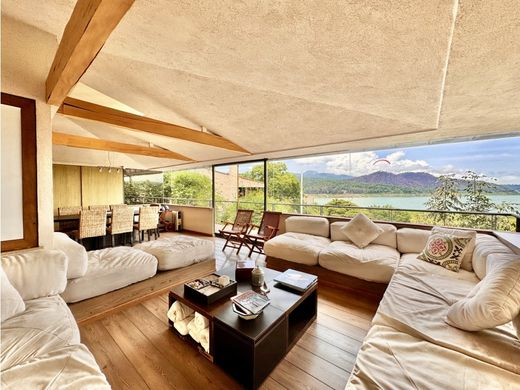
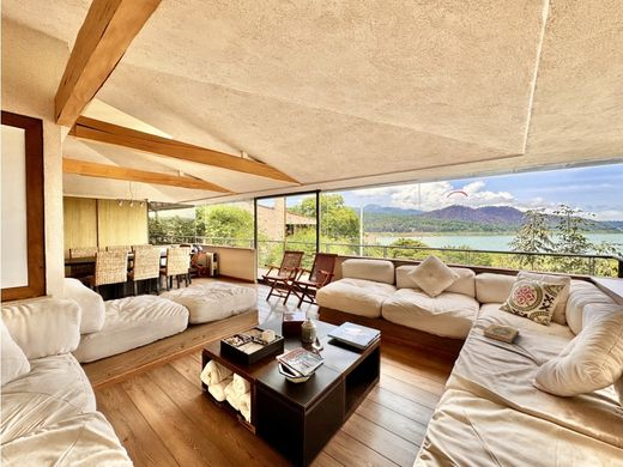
+ hardback book (501, 333)
